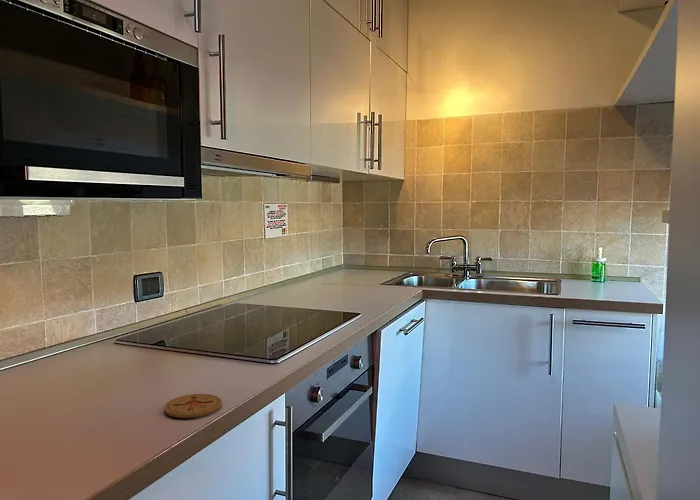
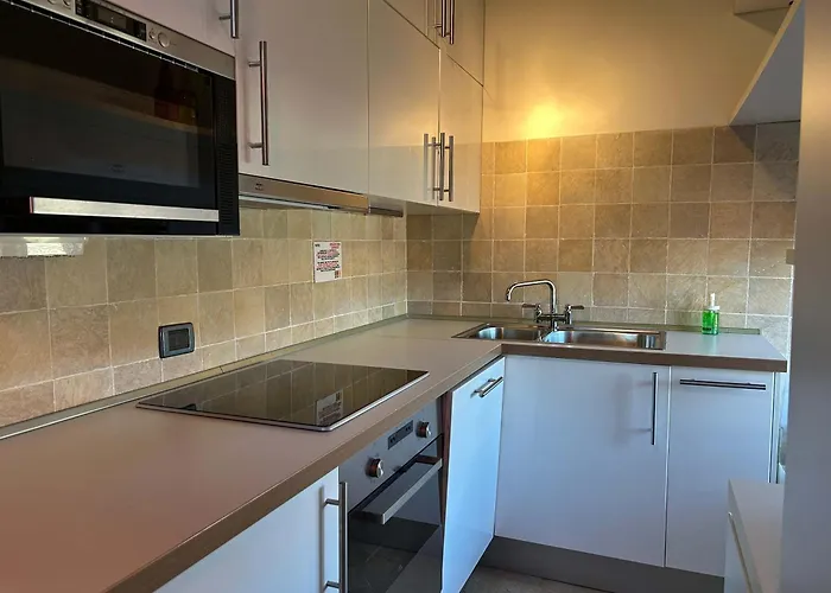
- coaster (193, 405)
